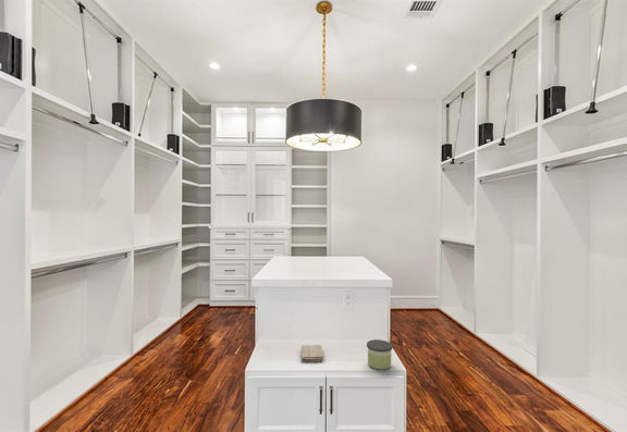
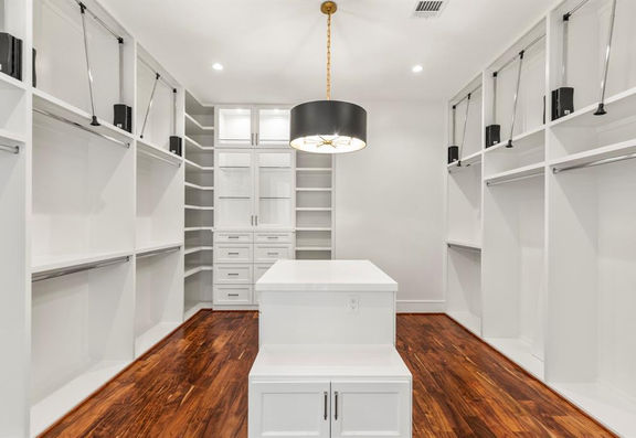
- candle (379, 354)
- washcloth (311, 351)
